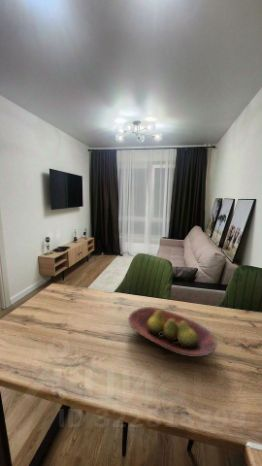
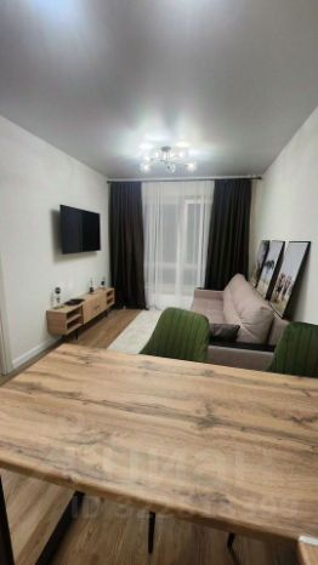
- fruit bowl (169, 328)
